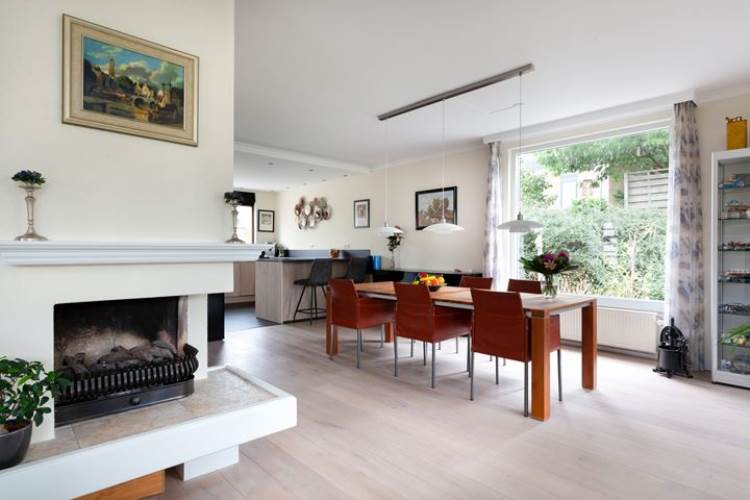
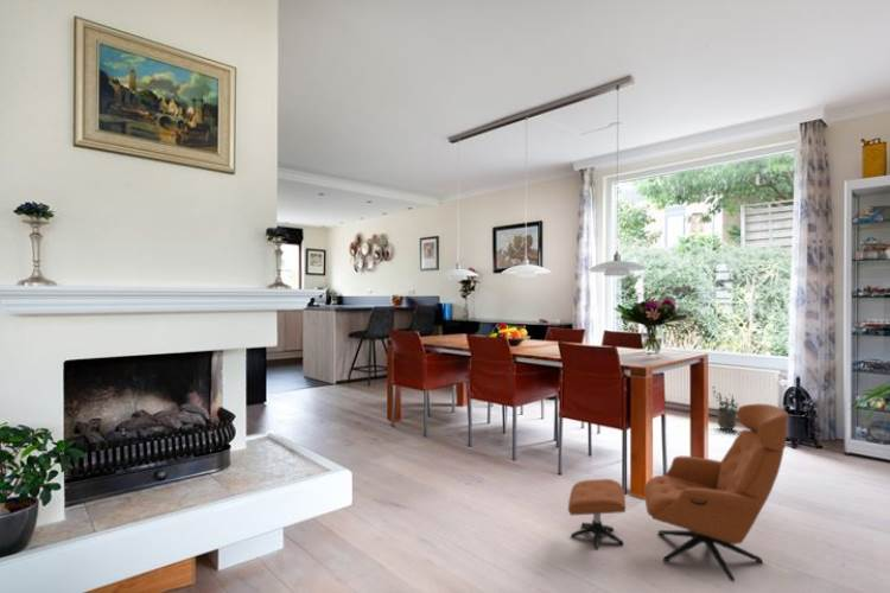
+ armchair (669, 474)
+ potted plant (725, 408)
